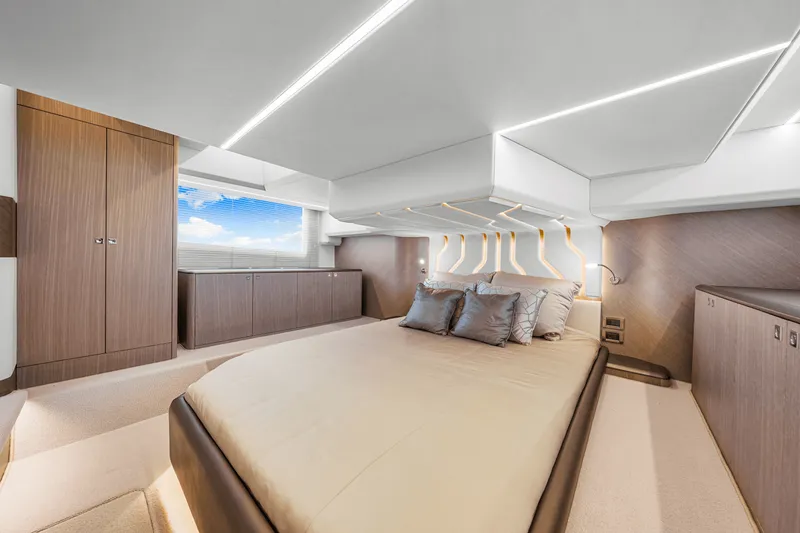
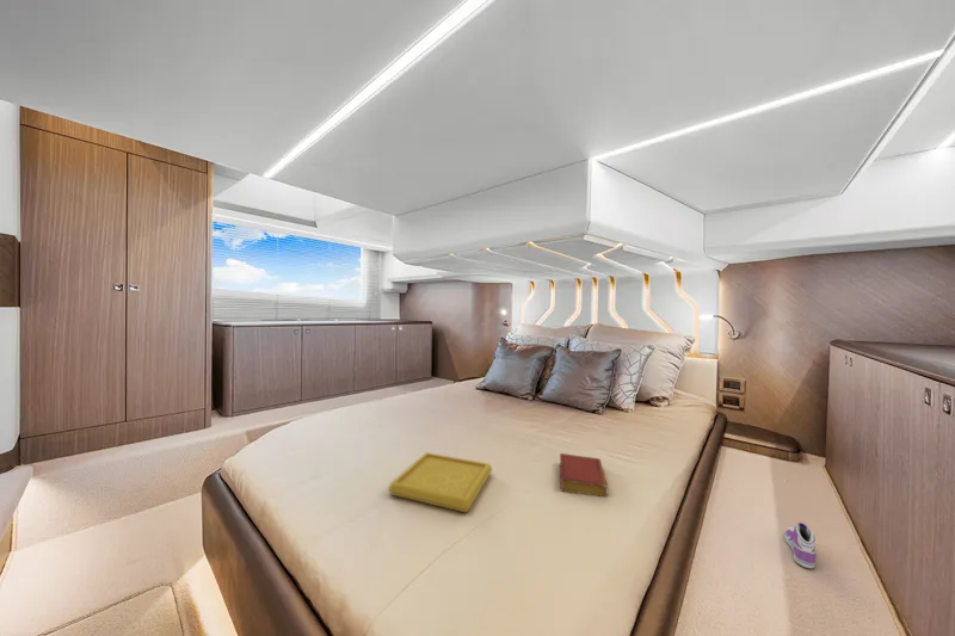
+ book (581, 473)
+ serving tray (443, 477)
+ sneaker (801, 536)
